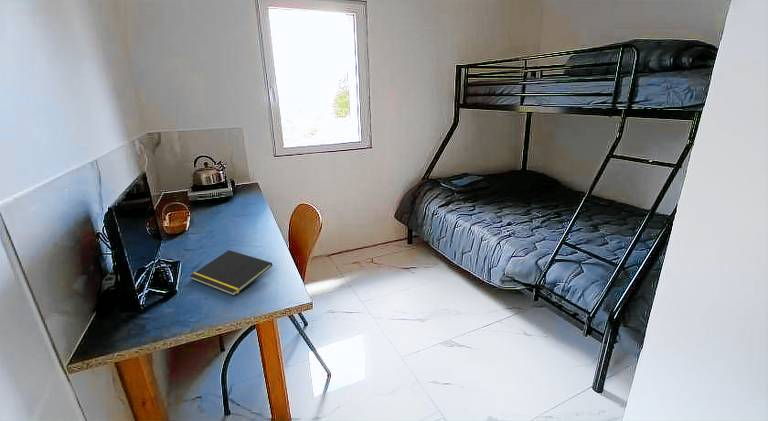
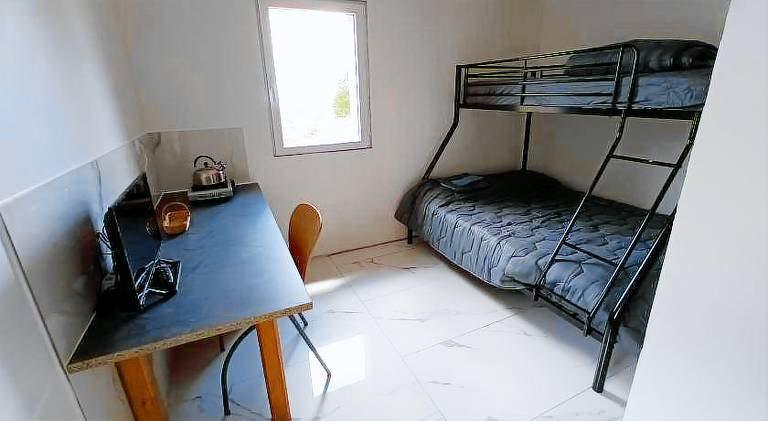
- notepad (231, 270)
